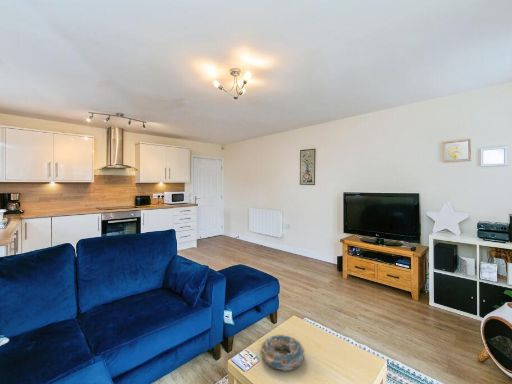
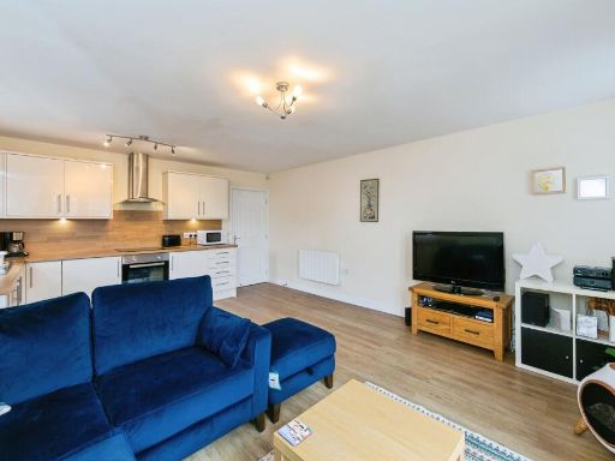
- decorative bowl (282, 349)
